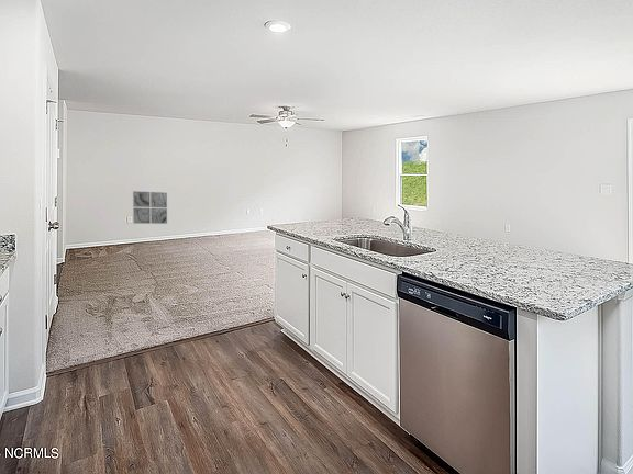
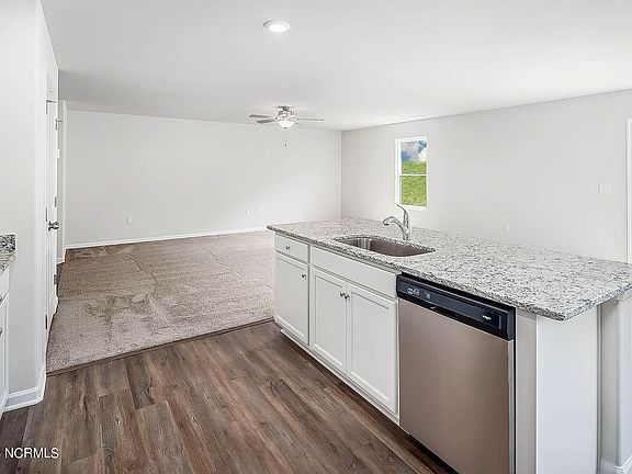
- wall art (149, 206)
